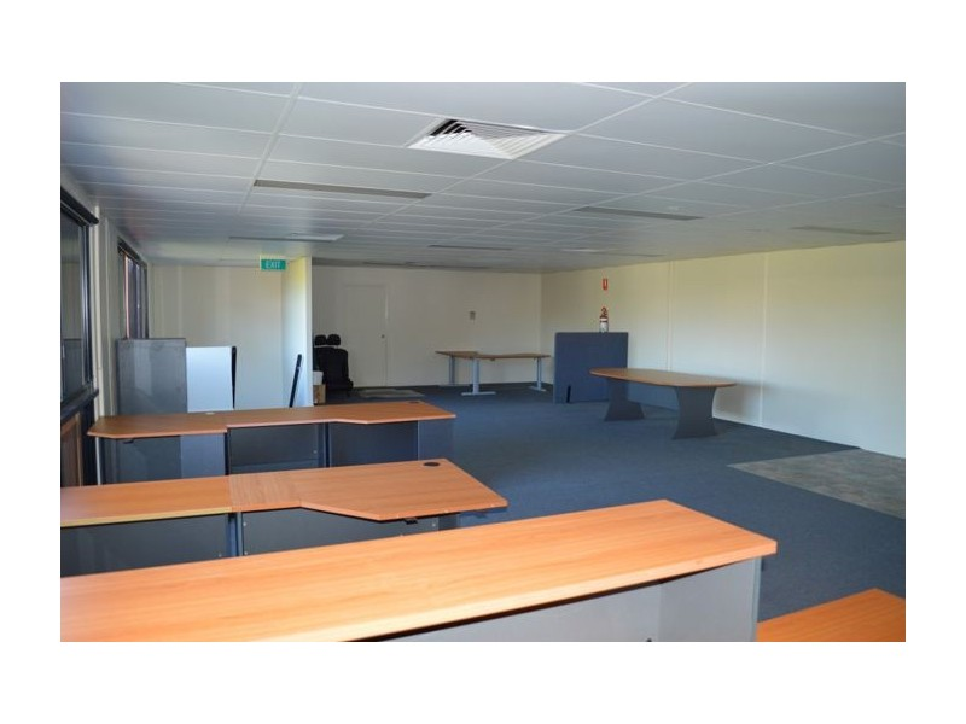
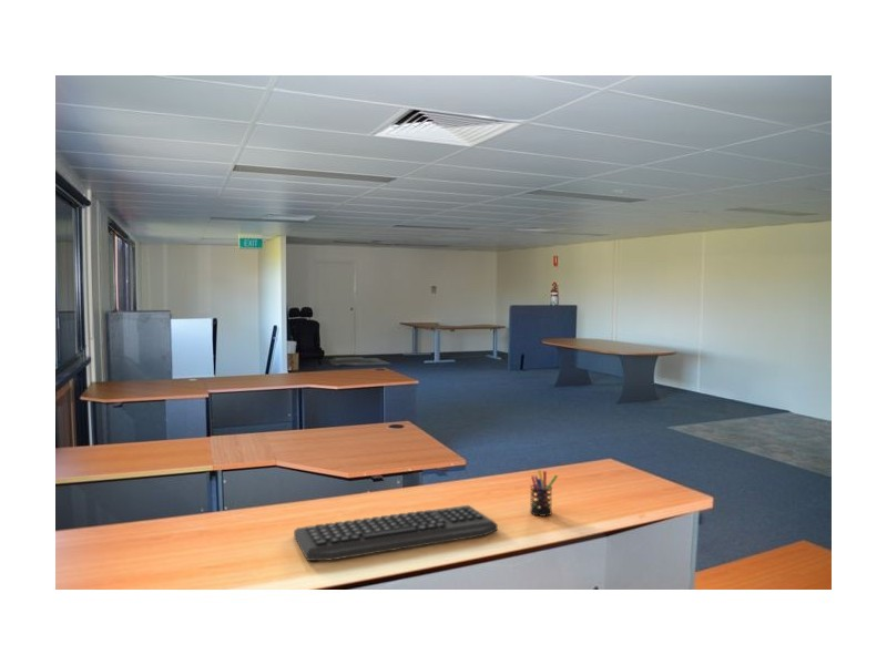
+ keyboard (398, 529)
+ pen holder (543, 490)
